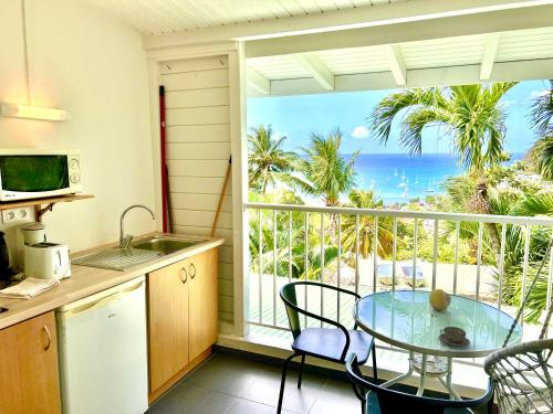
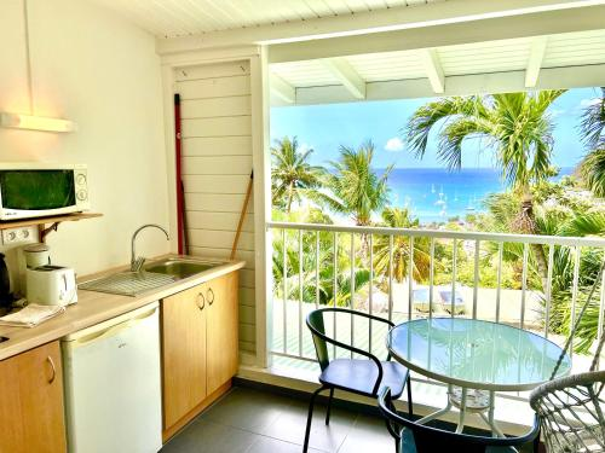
- teacup (453, 336)
- fruit (439, 299)
